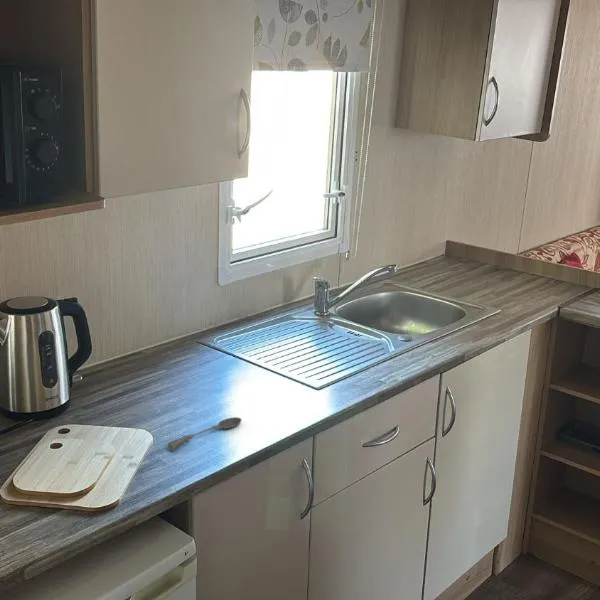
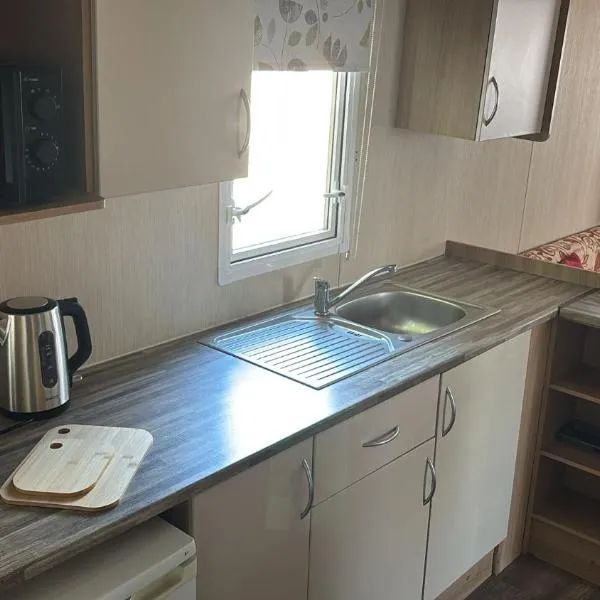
- soupspoon (205, 431)
